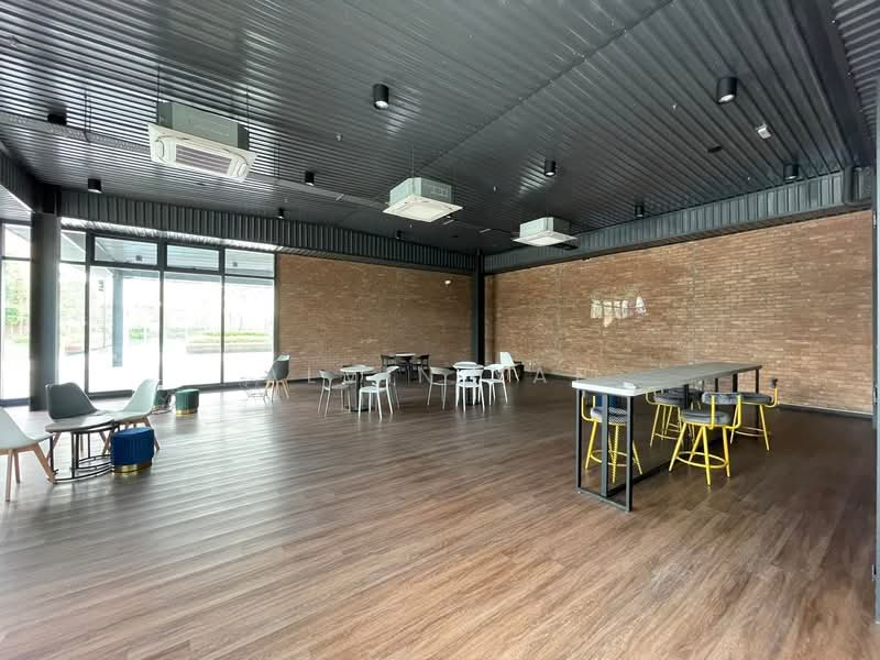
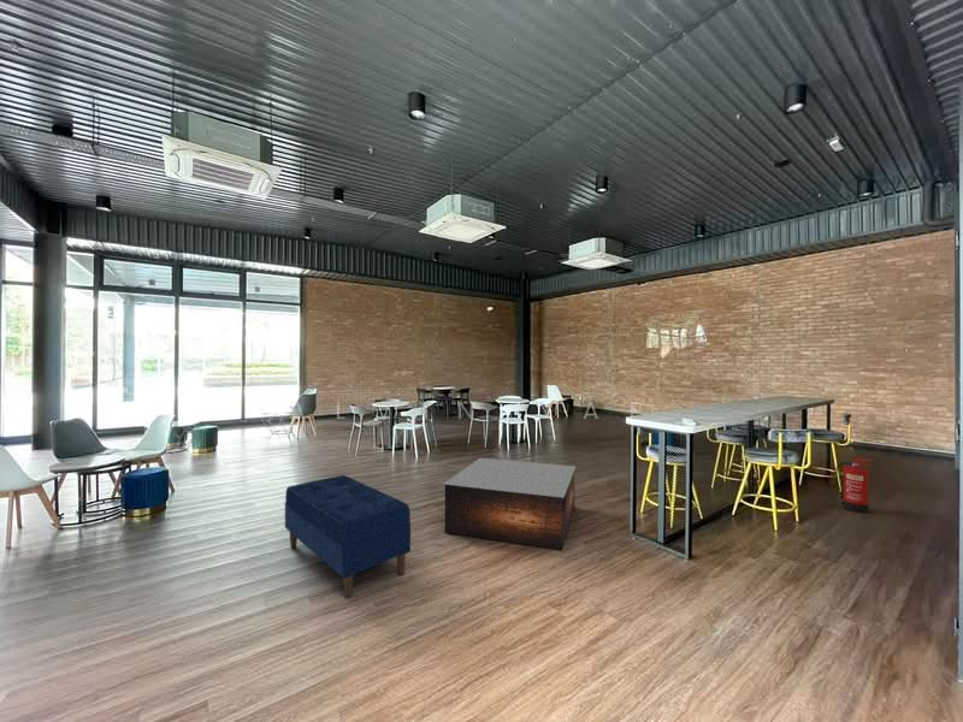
+ coffee table (514, 496)
+ bench (343, 527)
+ fire extinguisher (853, 483)
